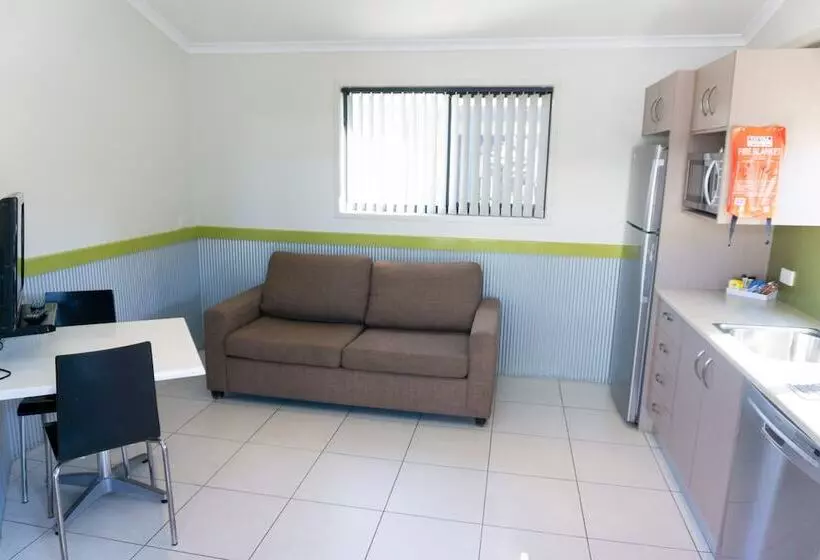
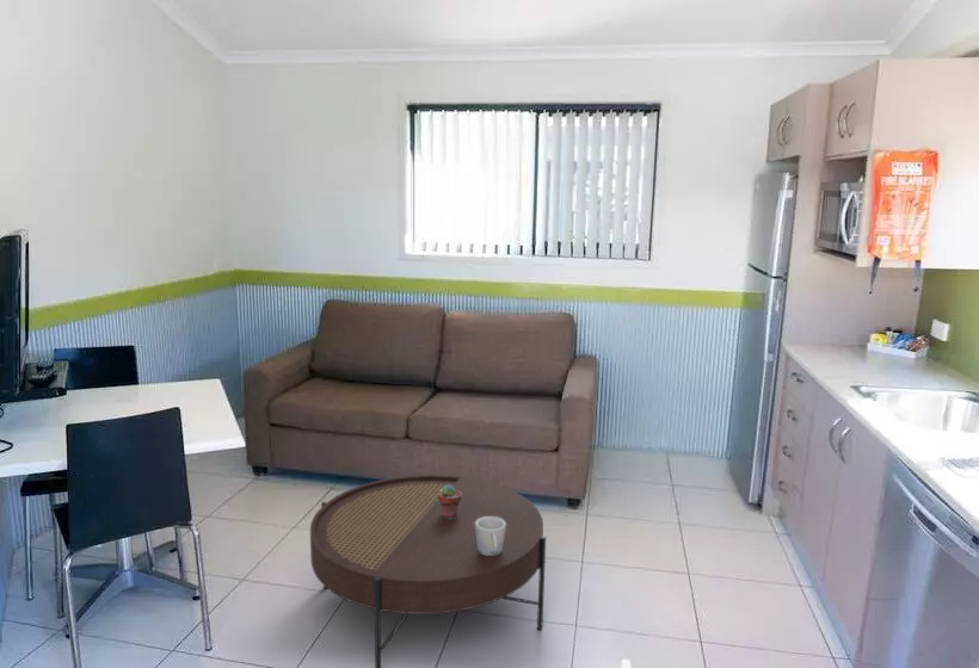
+ potted succulent (449, 499)
+ mug (491, 538)
+ coffee table (427, 563)
